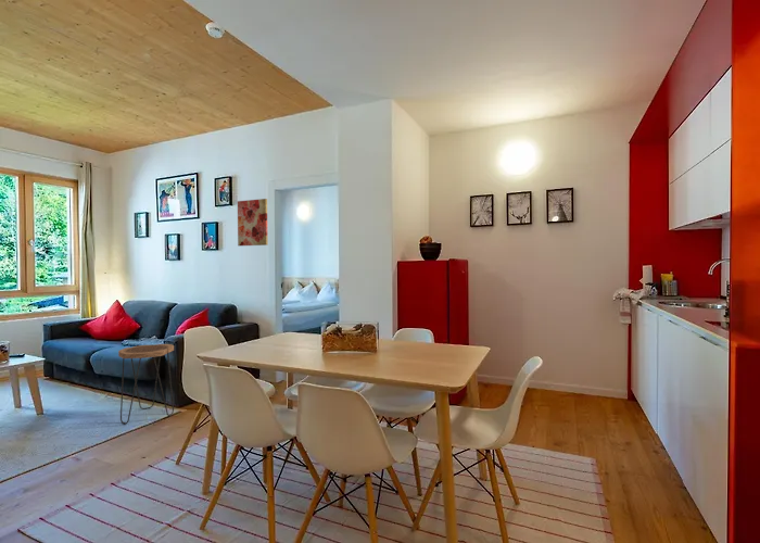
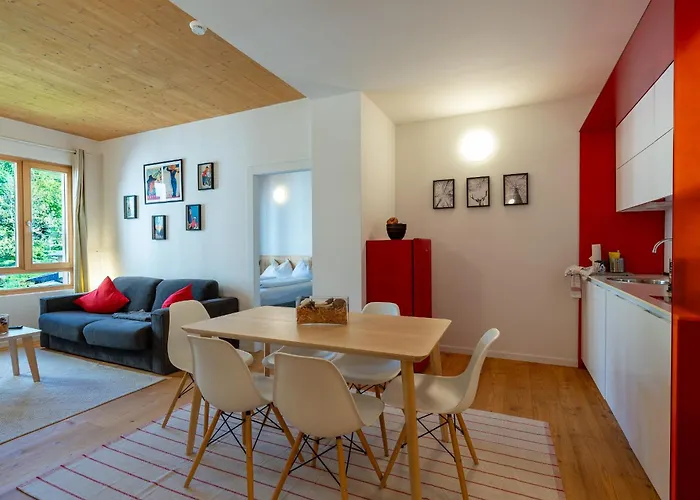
- wall art (252, 223)
- side table (155, 381)
